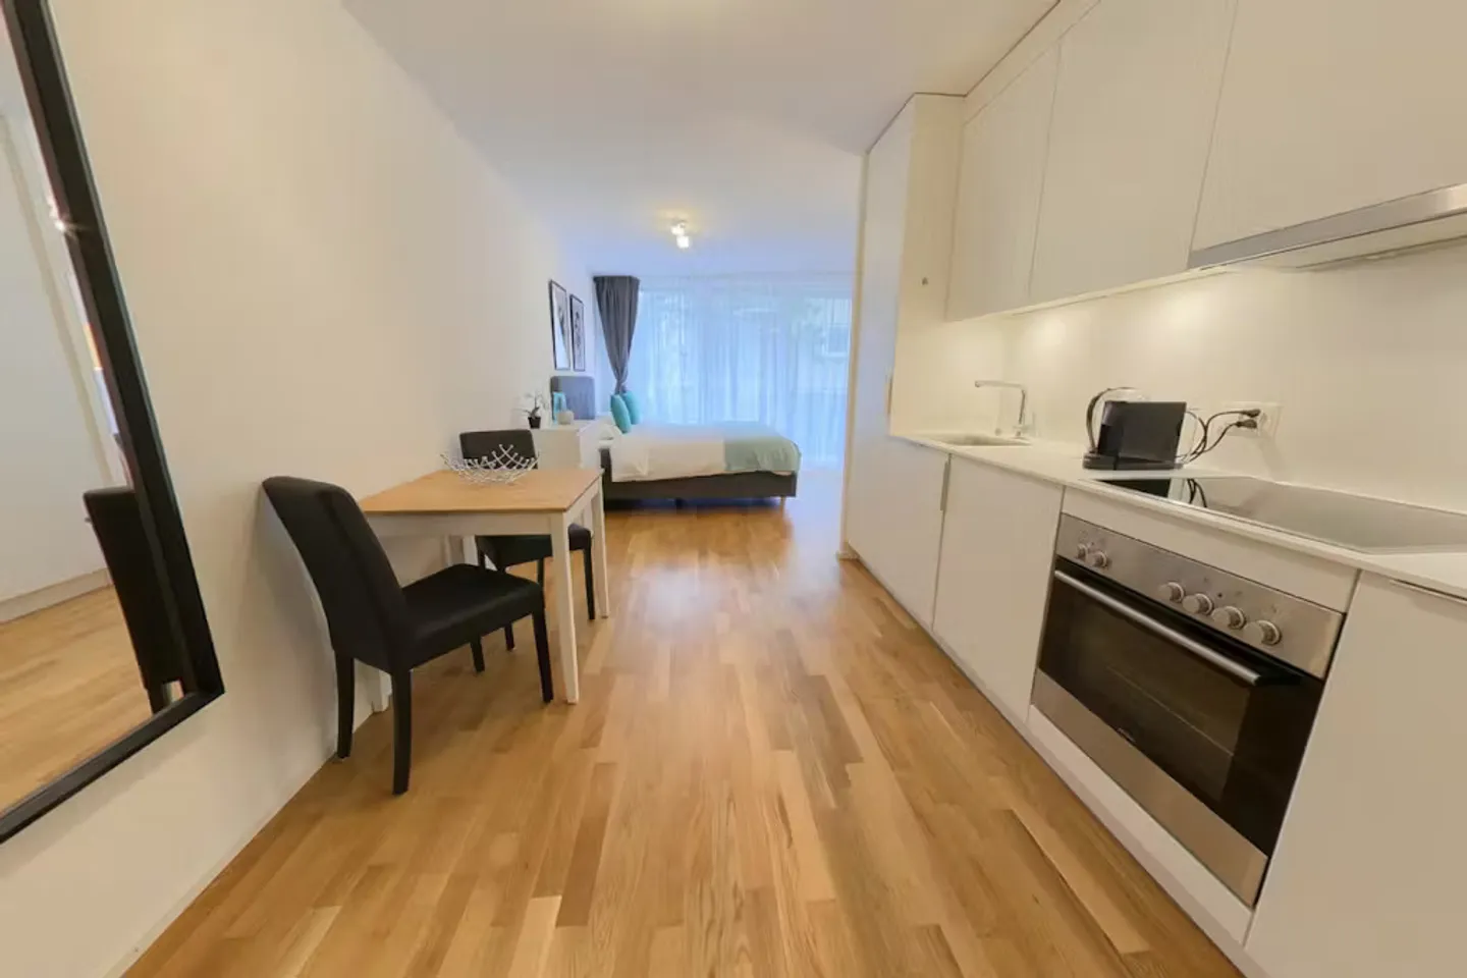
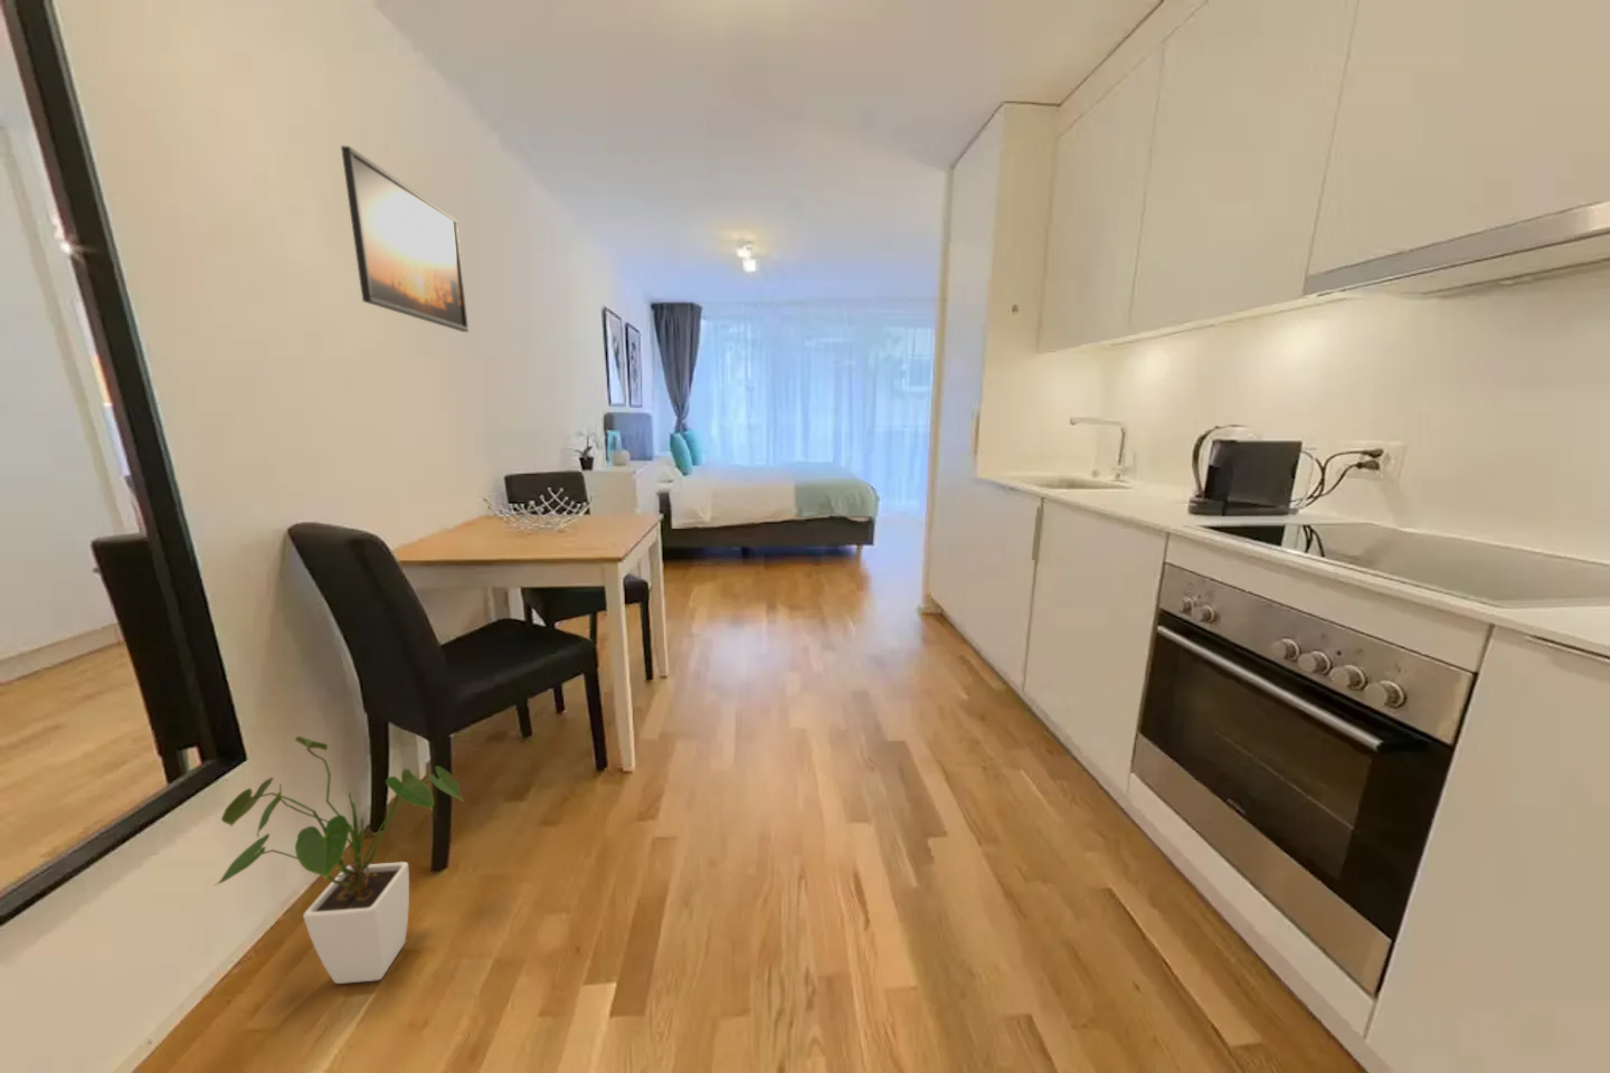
+ house plant (365, 854)
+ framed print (414, 255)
